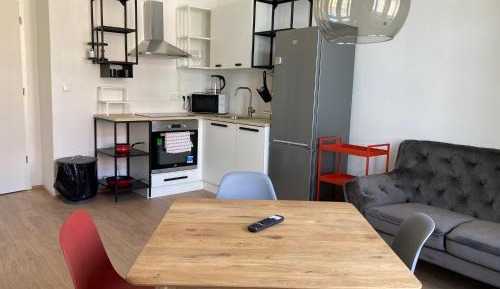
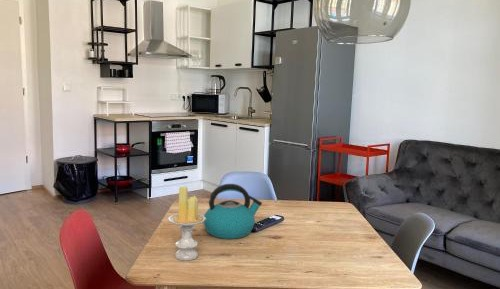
+ candle (187, 220)
+ kettle (233, 208)
